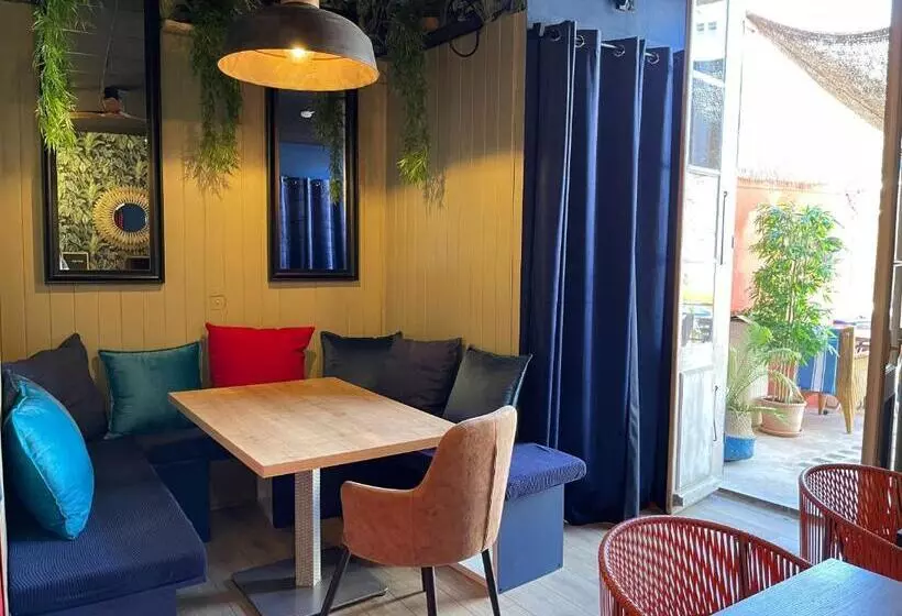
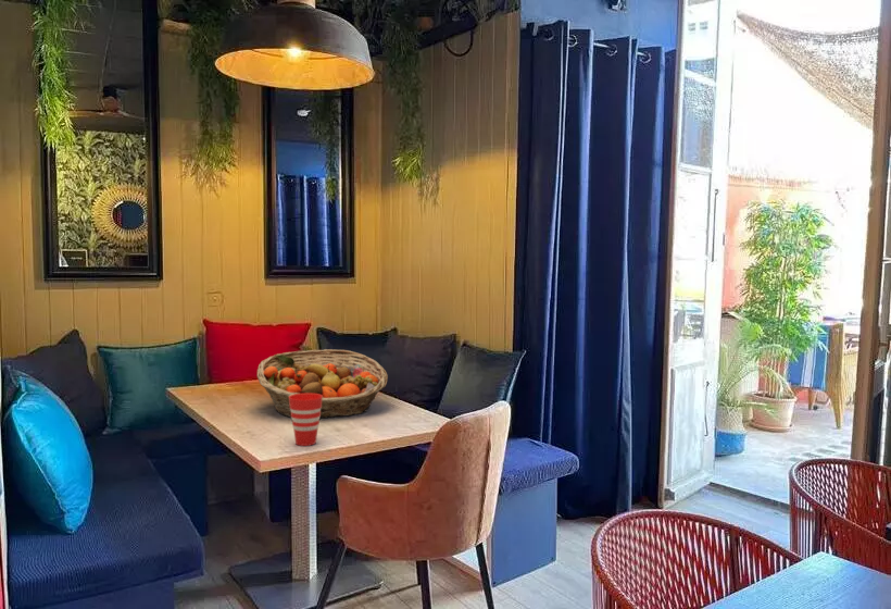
+ cup (305, 420)
+ fruit basket (323, 382)
